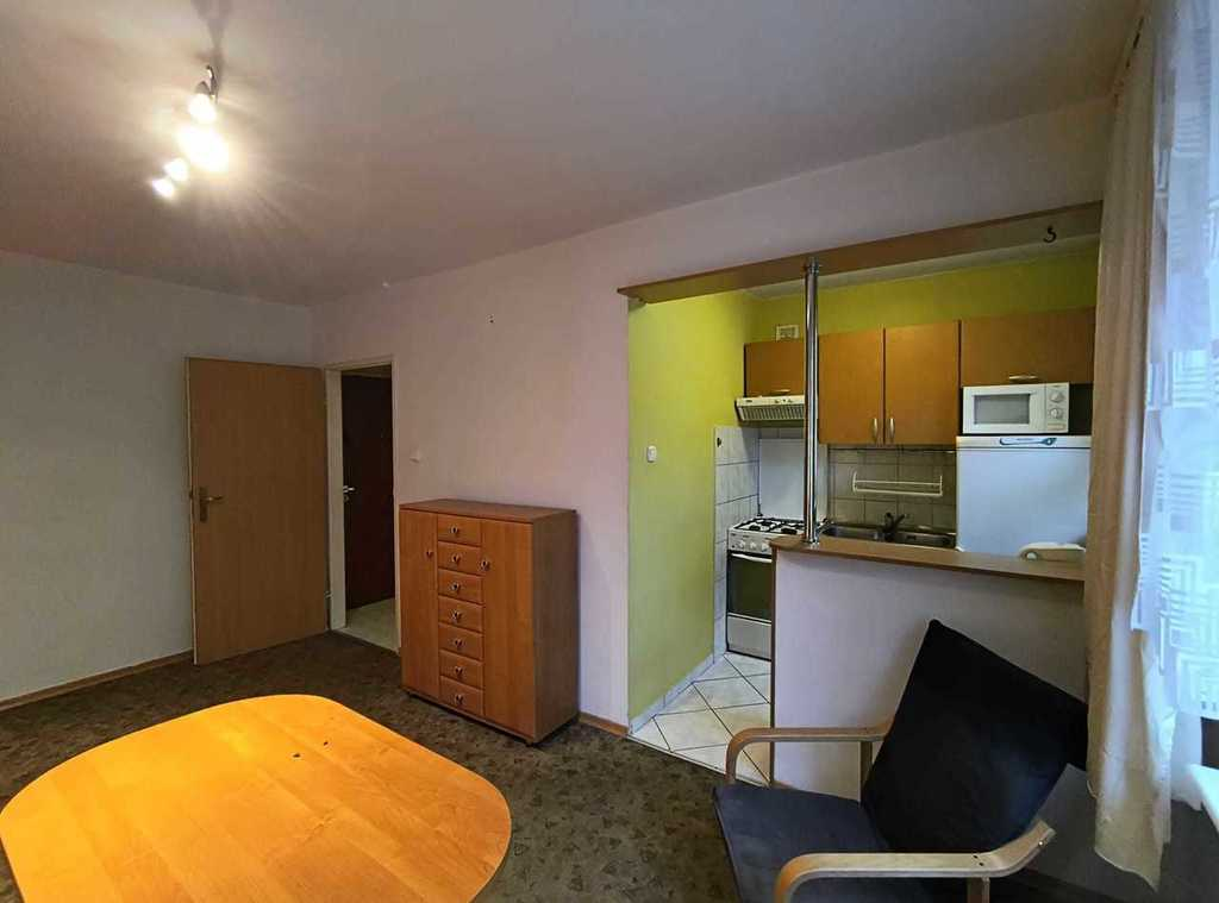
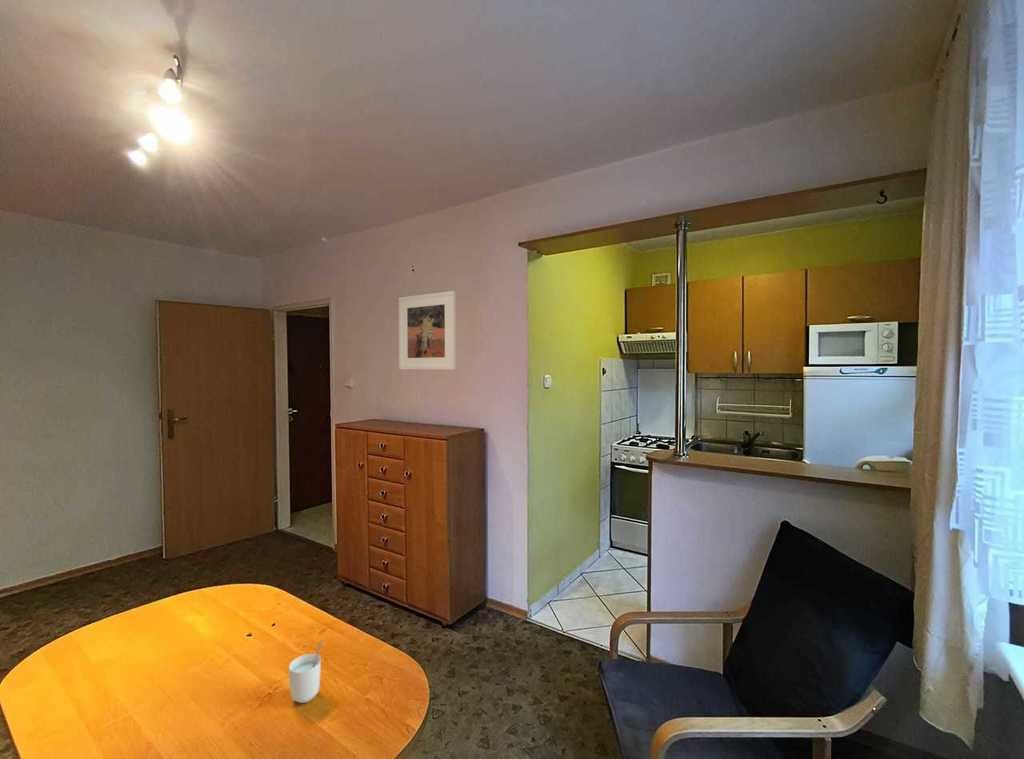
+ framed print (426, 332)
+ cup (307, 671)
